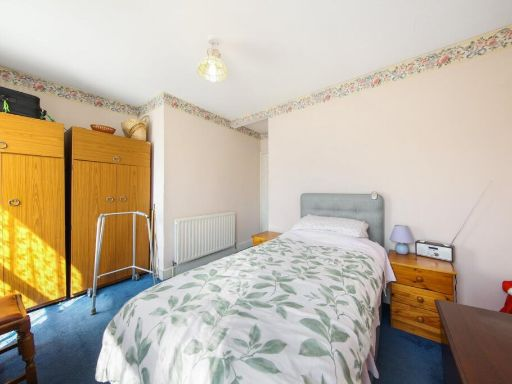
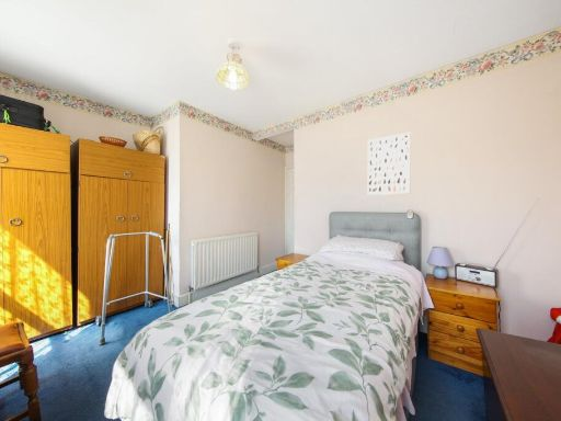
+ wall art (388, 166)
